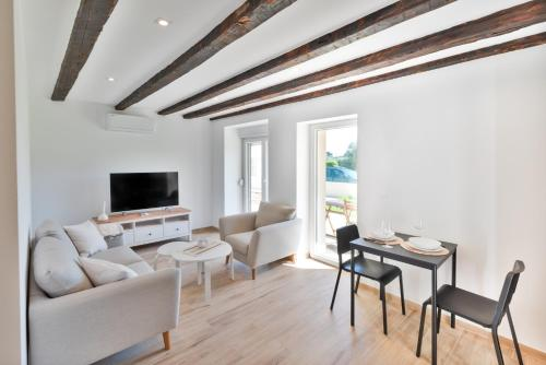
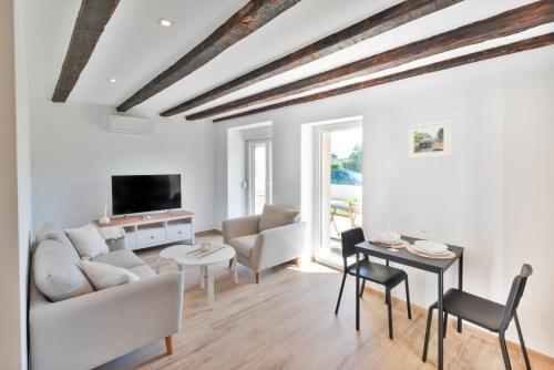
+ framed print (428, 141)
